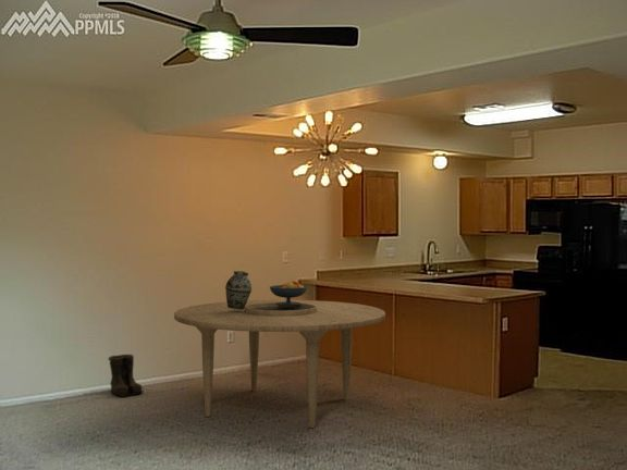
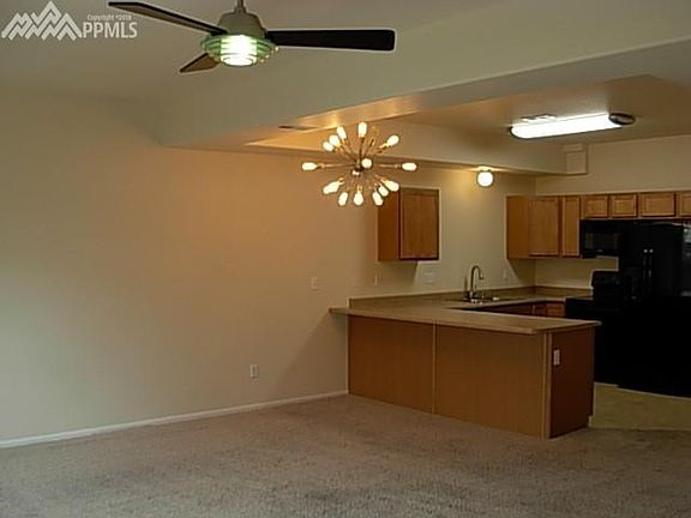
- vase (235, 292)
- fruit bowl (288, 296)
- dining table (258, 351)
- boots (124, 374)
